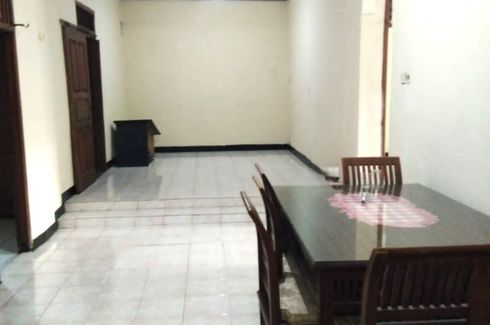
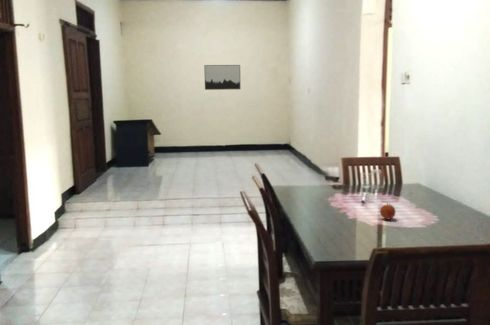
+ wall art (222, 77)
+ fruit (387, 210)
